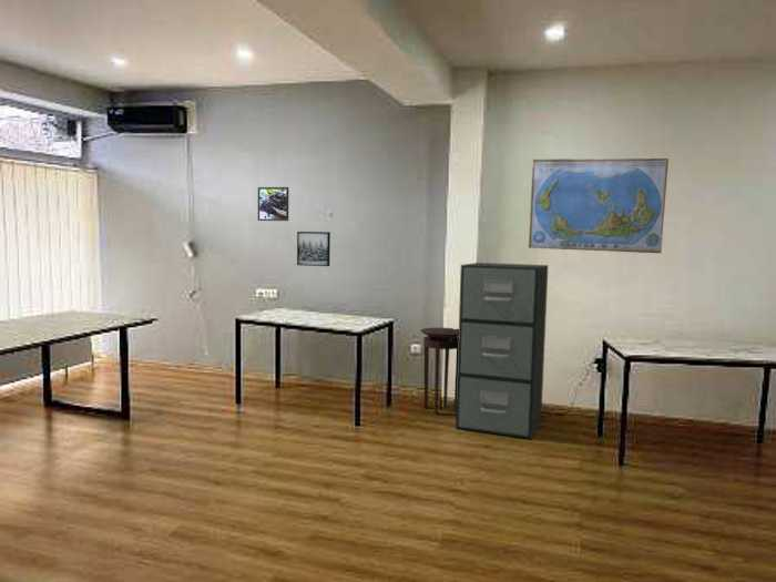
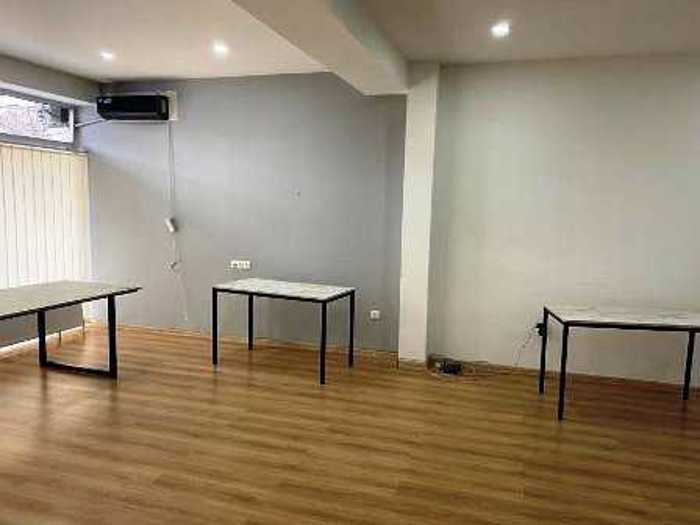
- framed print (273, 204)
- world map (595, 204)
- filing cabinet (502, 345)
- wall art (313, 248)
- stool (445, 370)
